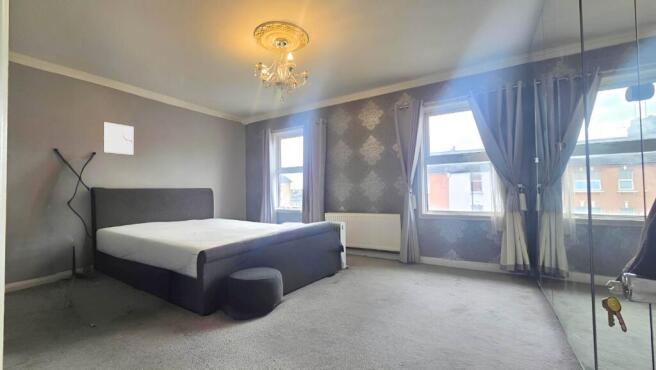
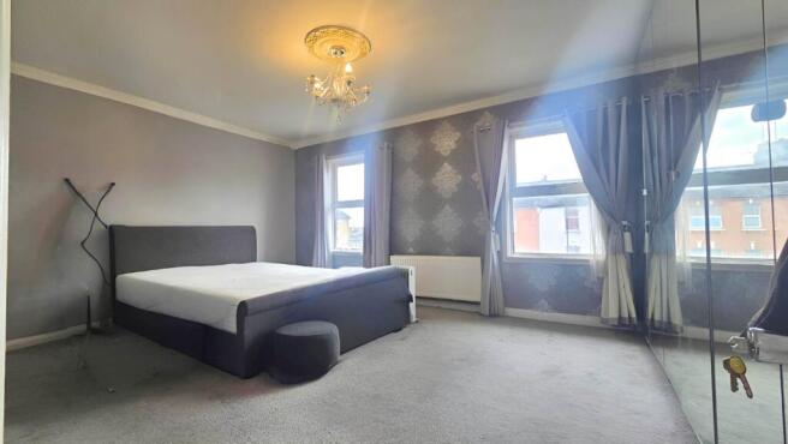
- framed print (119, 138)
